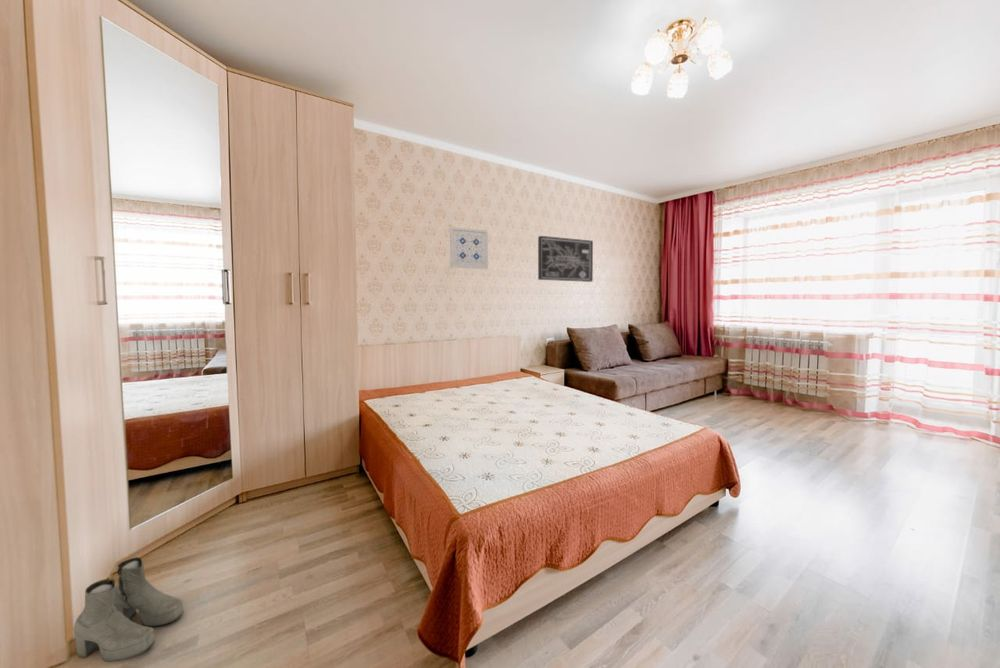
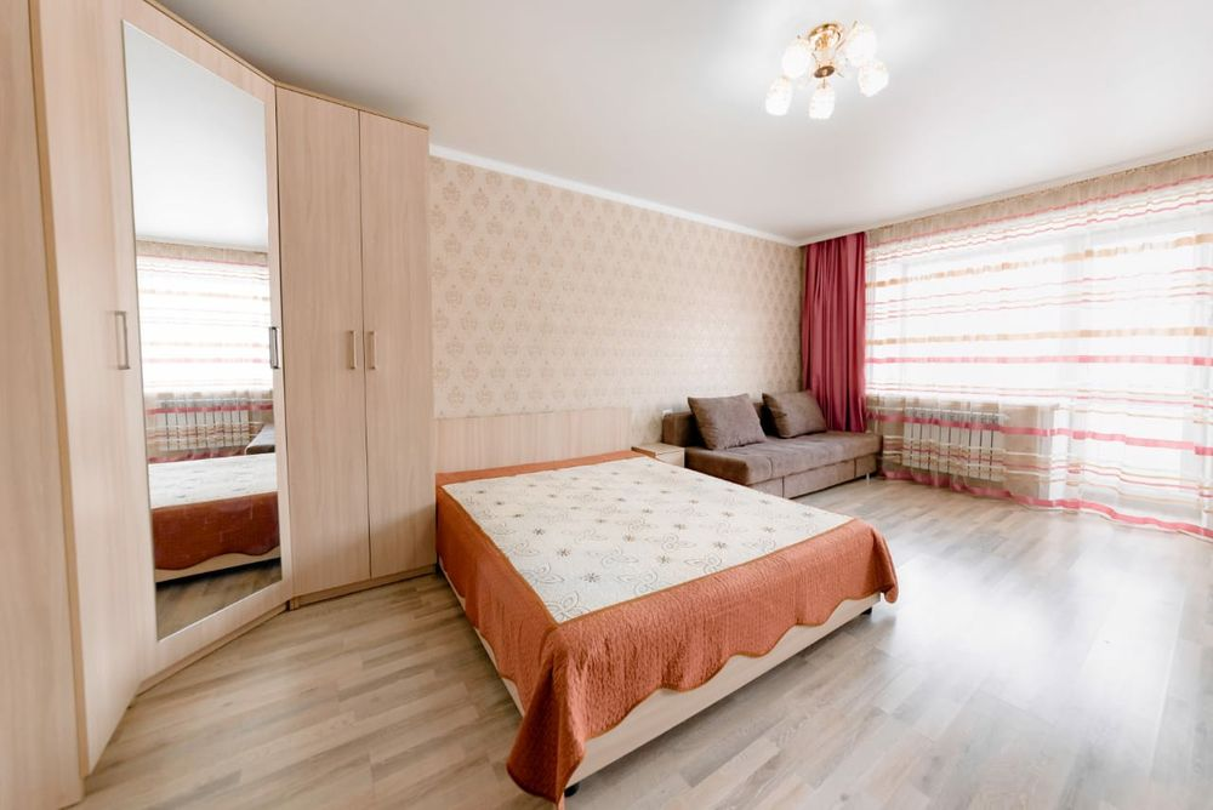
- boots (130, 603)
- wall art (469, 248)
- wall art (566, 259)
